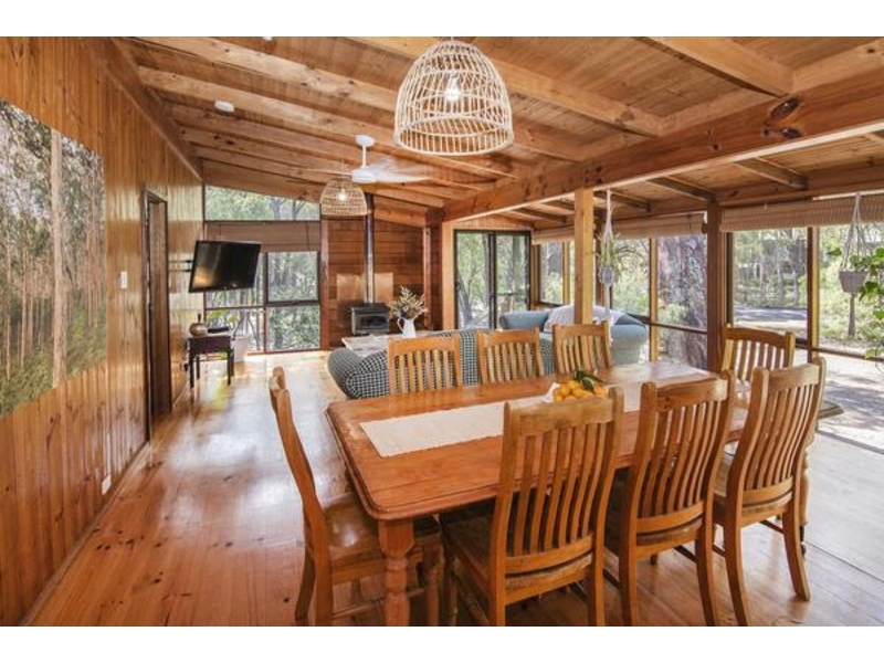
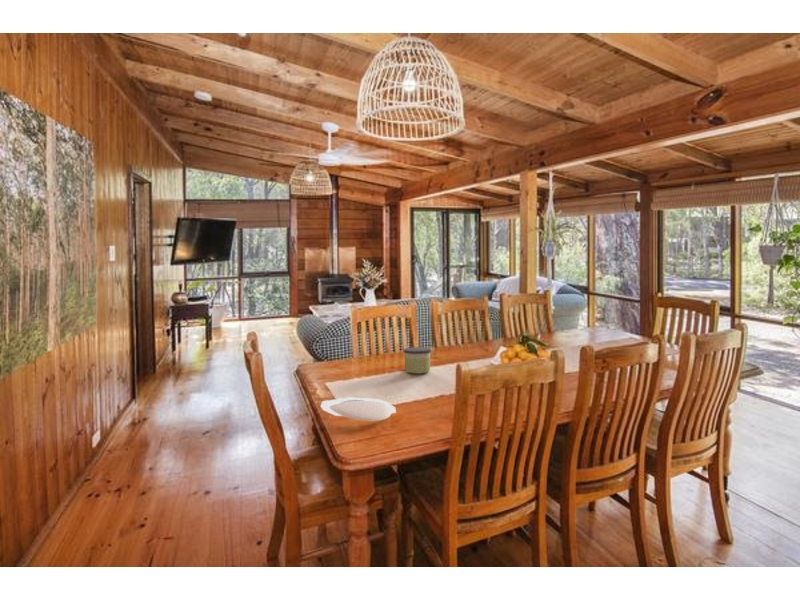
+ candle (417, 360)
+ plate (360, 407)
